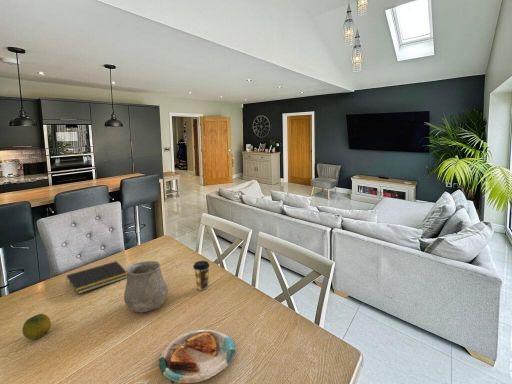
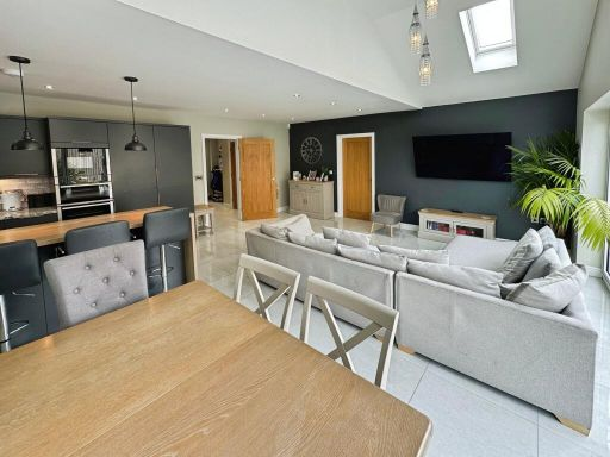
- ceramic cup (144, 287)
- coffee cup (201, 275)
- fruit (37, 326)
- plate (197, 354)
- notepad (98, 276)
